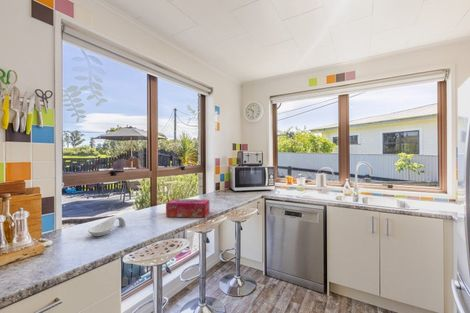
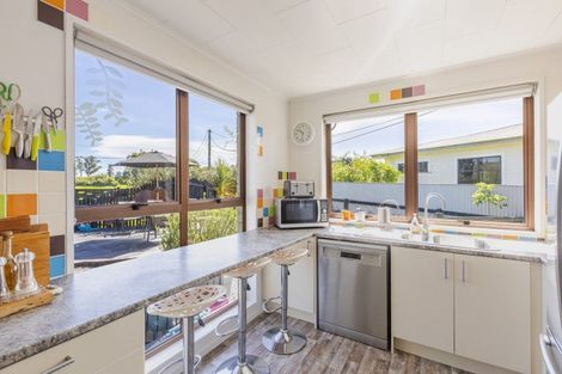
- tissue box (188, 207)
- spoon rest (108, 225)
